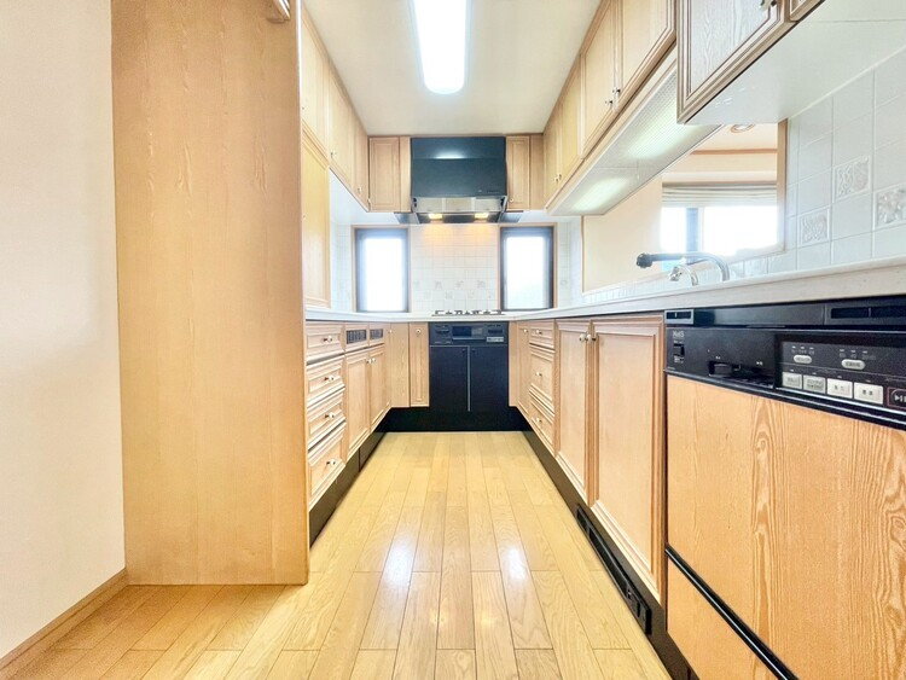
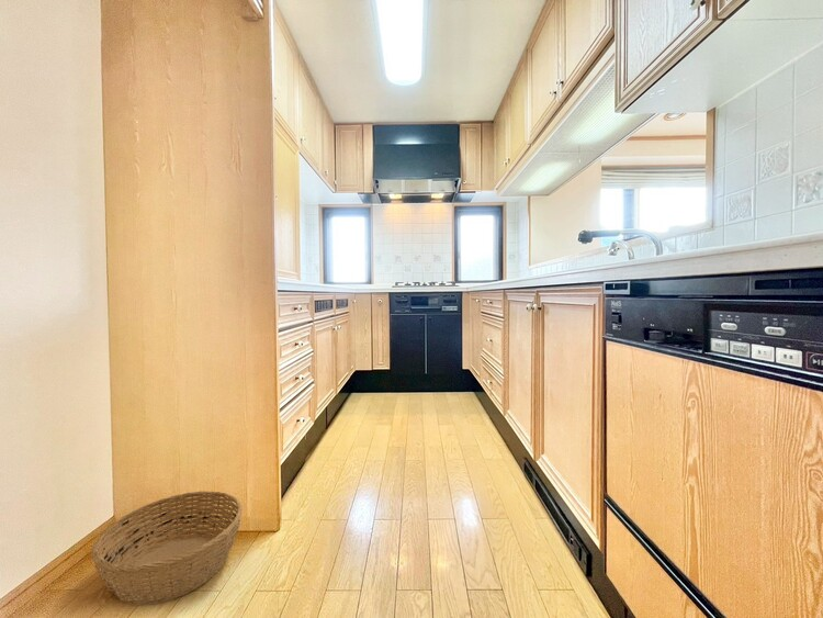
+ basket (174, 544)
